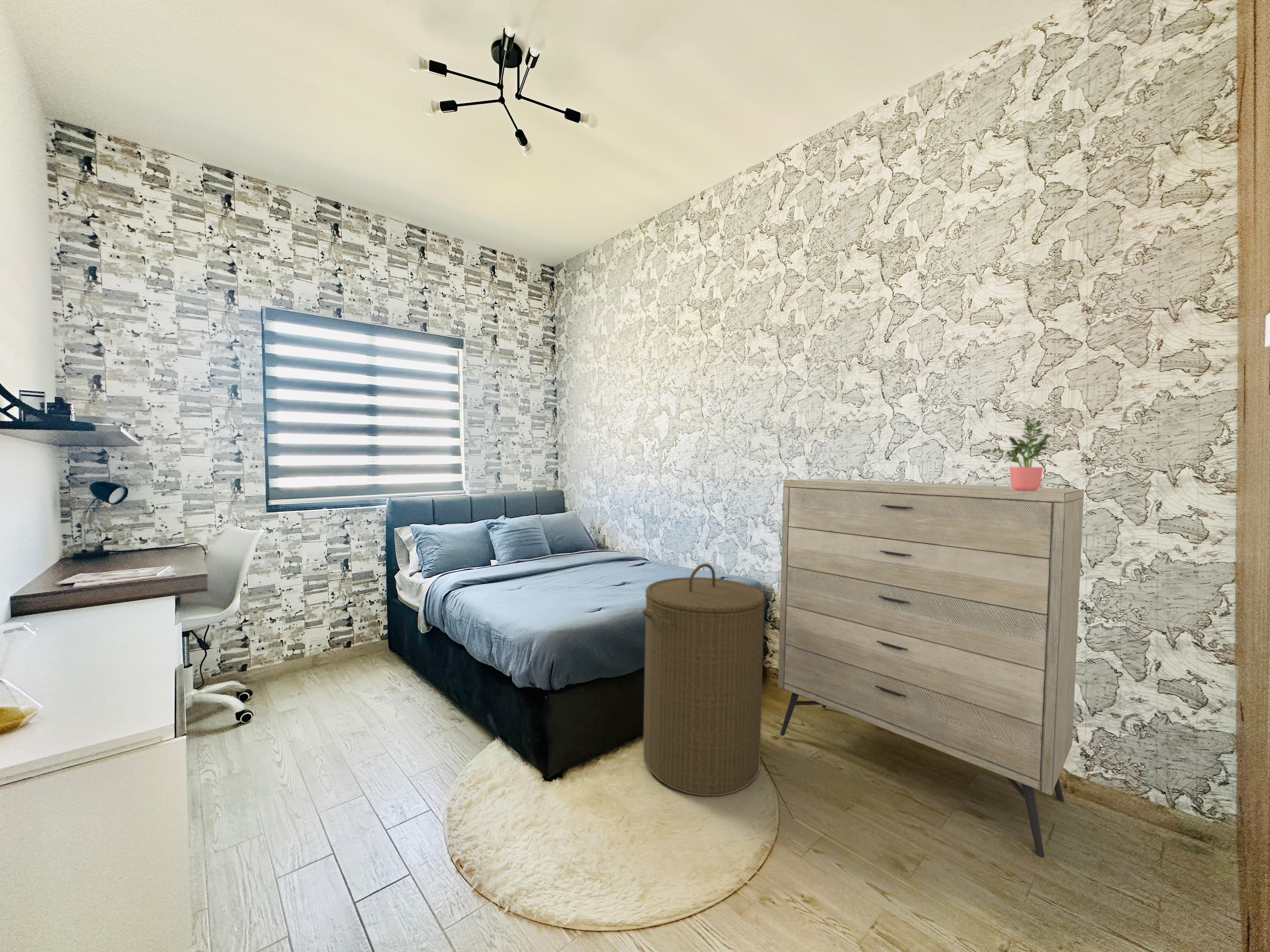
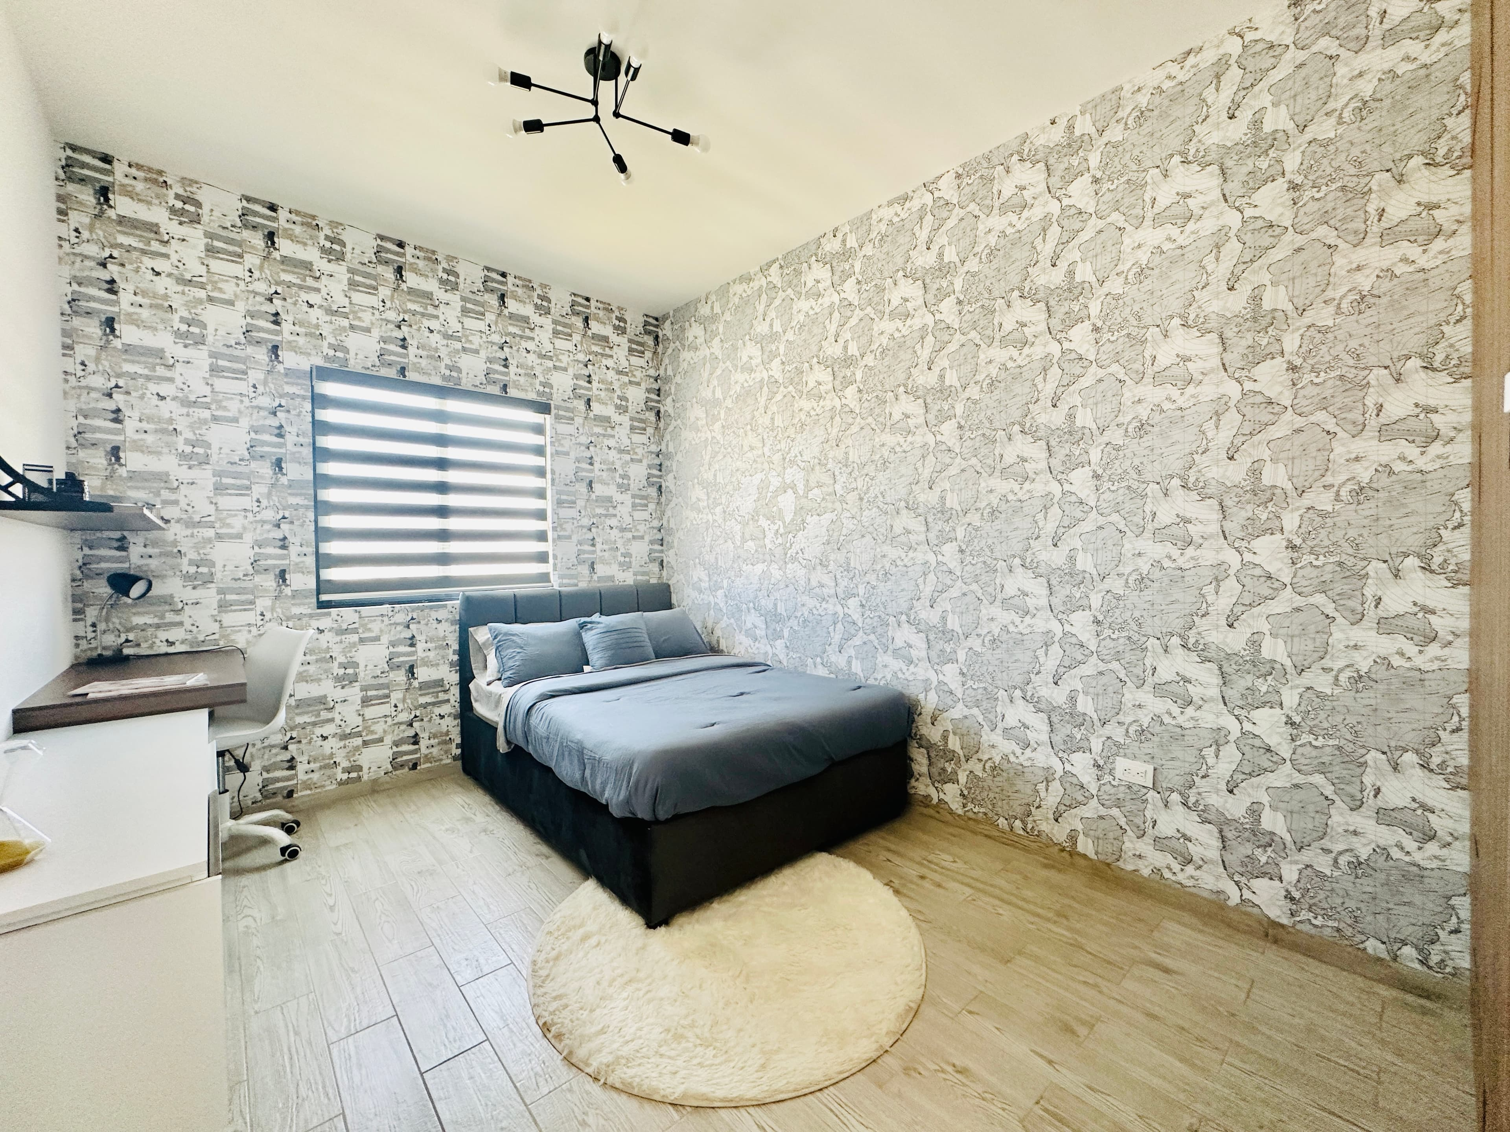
- potted plant (1015, 454)
- dresser (912, 626)
- laundry hamper (703, 661)
